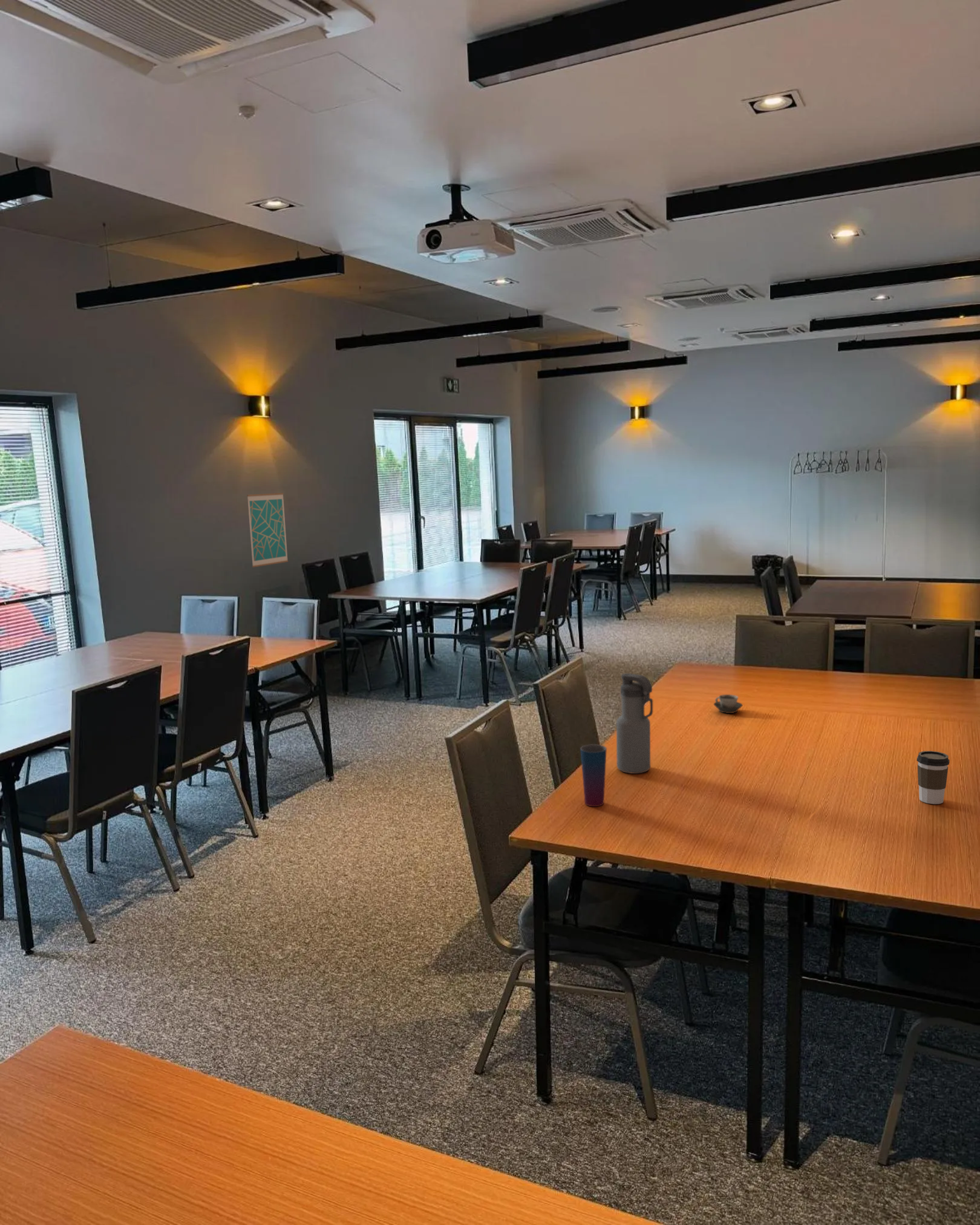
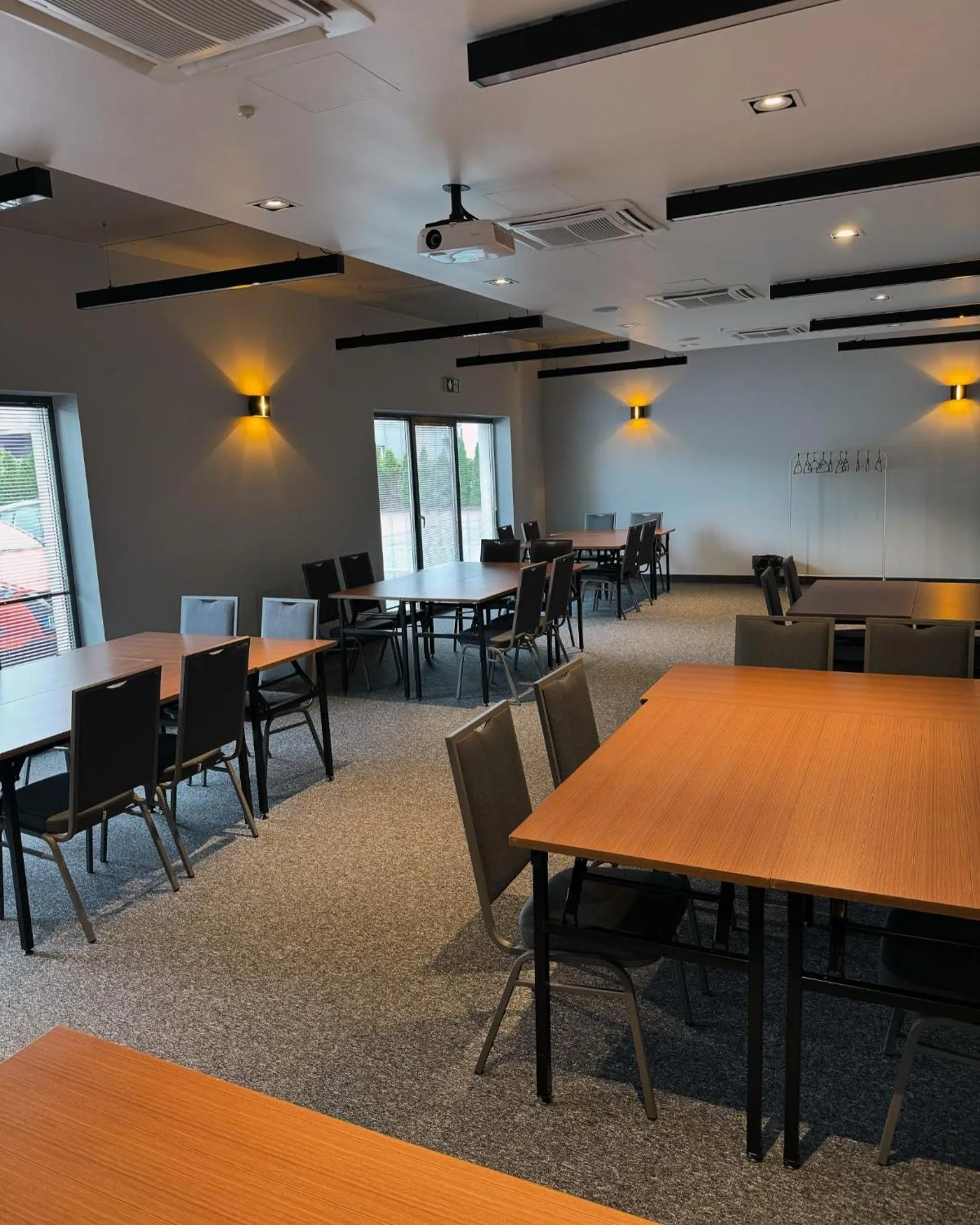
- wall art (268, 529)
- cup (593, 776)
- water bottle (633, 722)
- coffee cup (932, 777)
- cup (728, 704)
